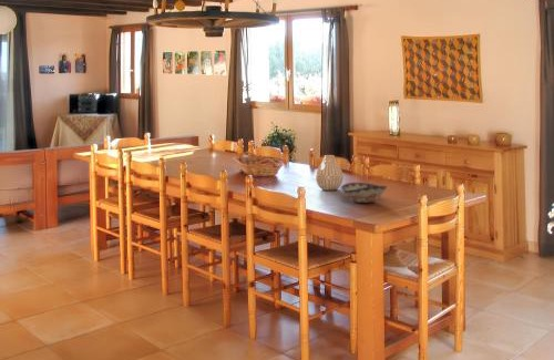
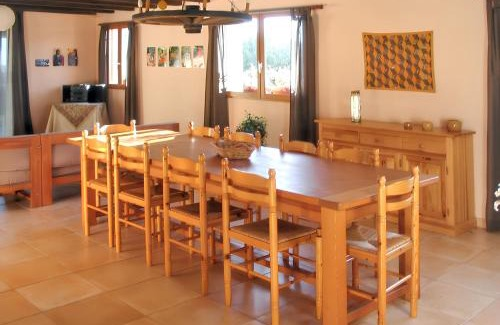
- decorative bowl (363, 193)
- vase (329, 172)
